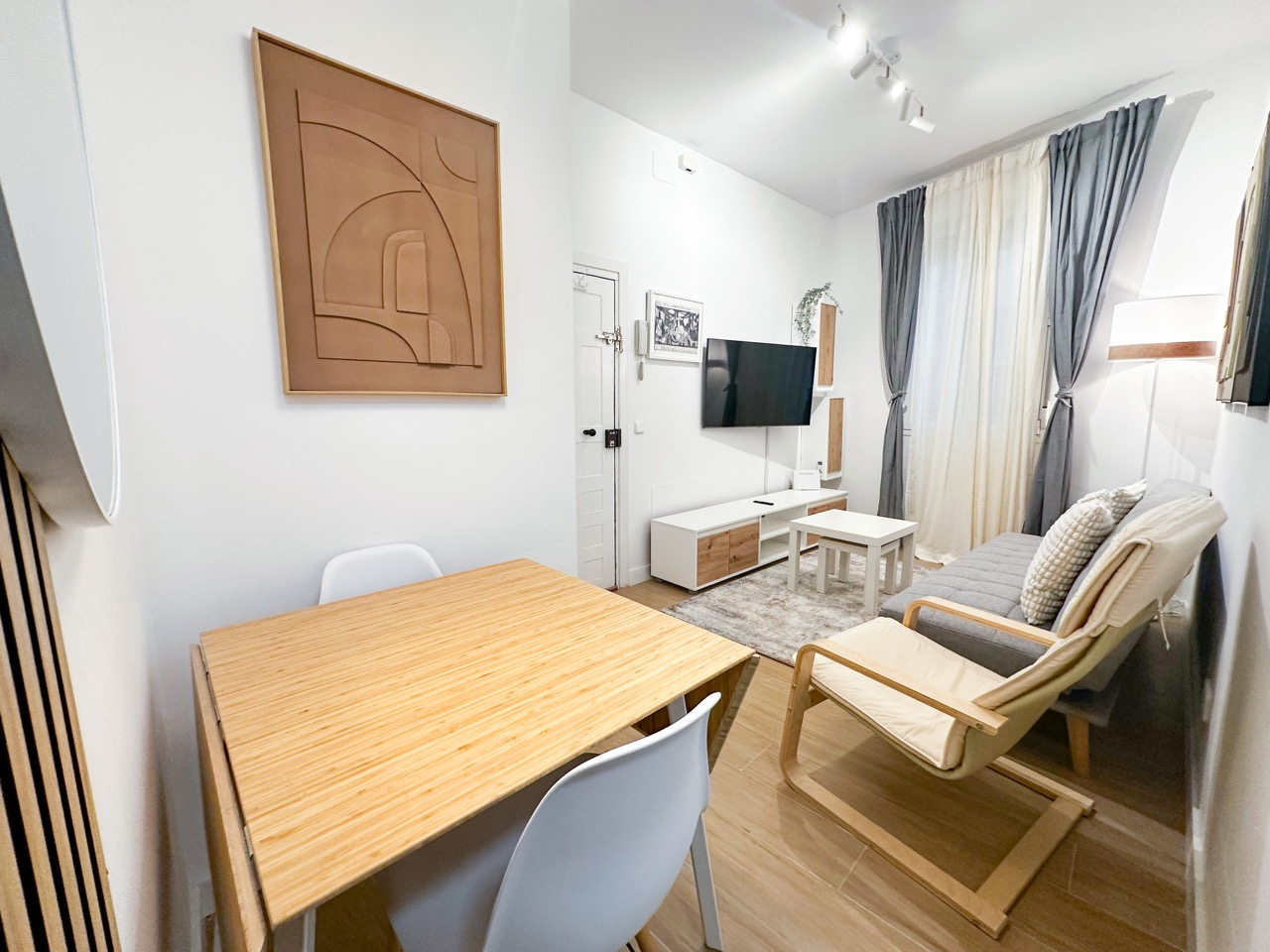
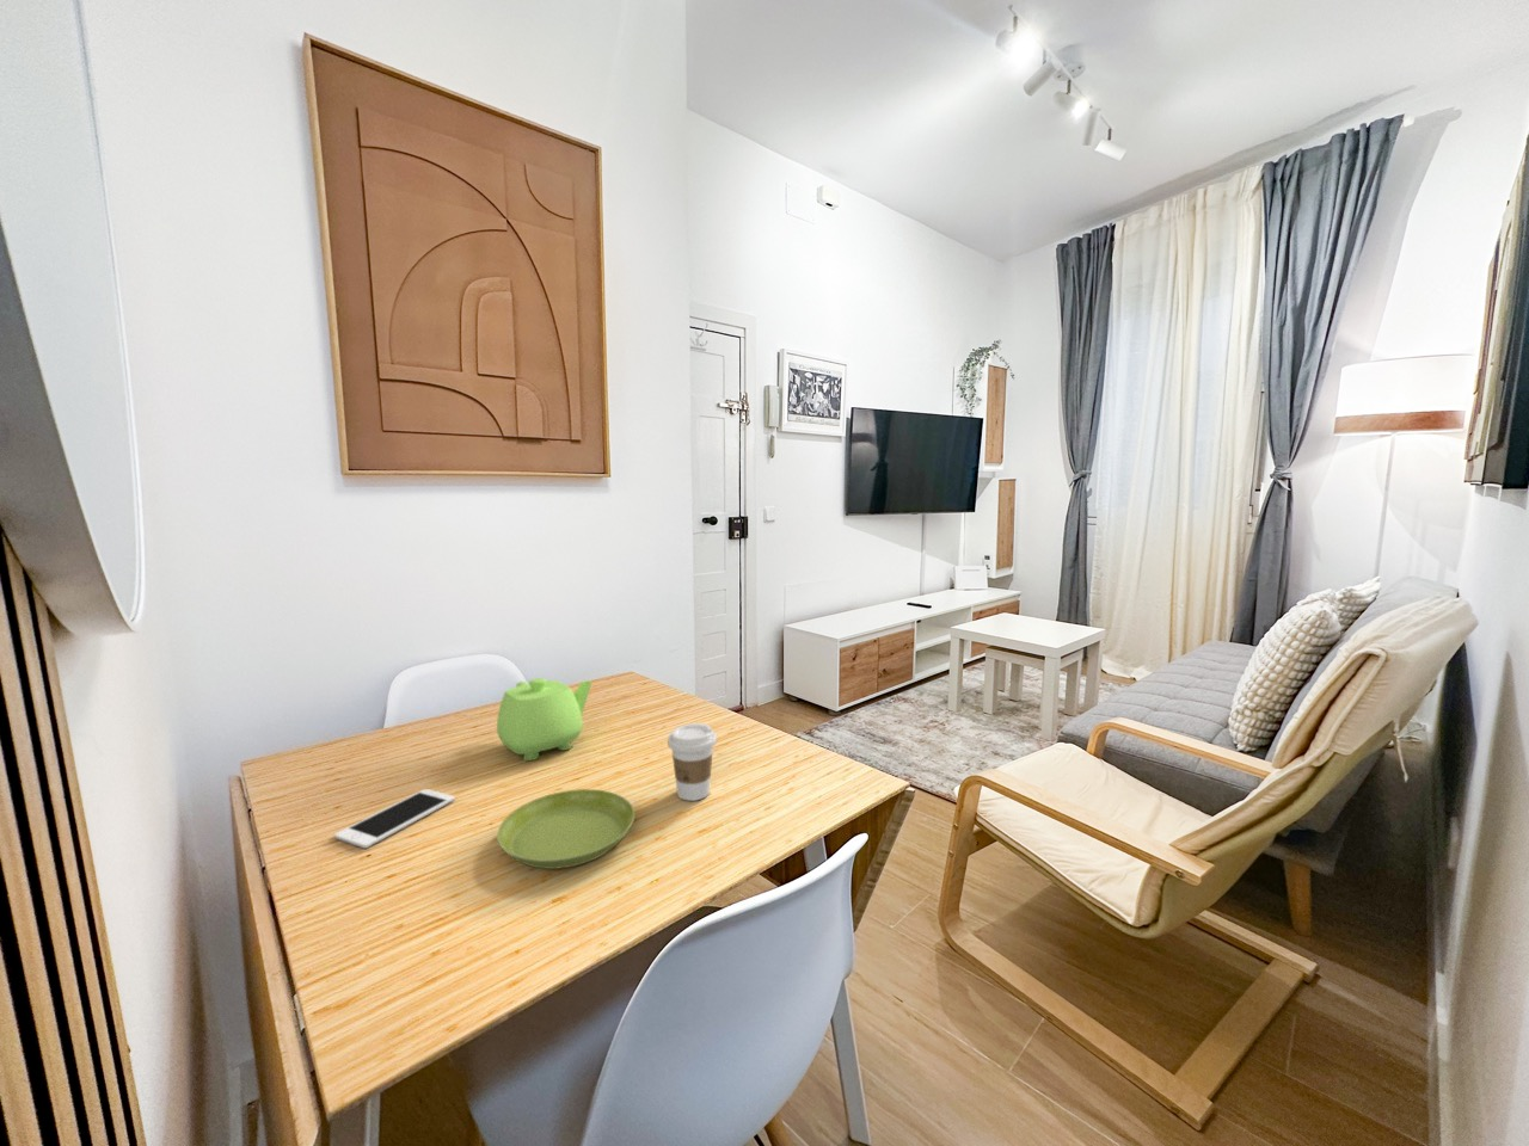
+ cell phone (397, 815)
+ saucer (568, 829)
+ coffee cup (691, 762)
+ teapot (544, 708)
